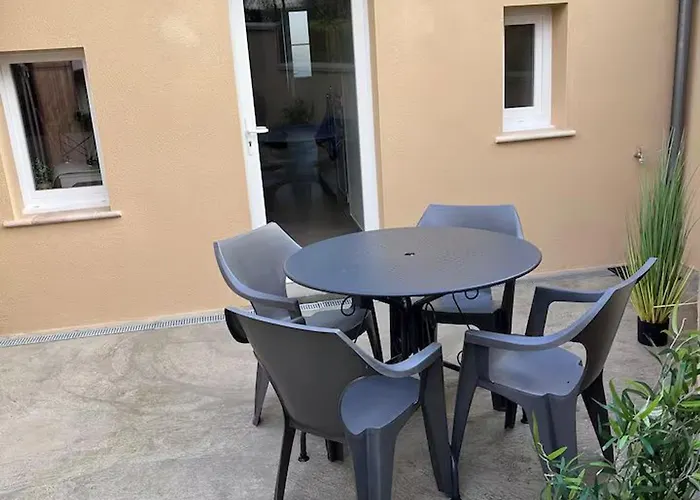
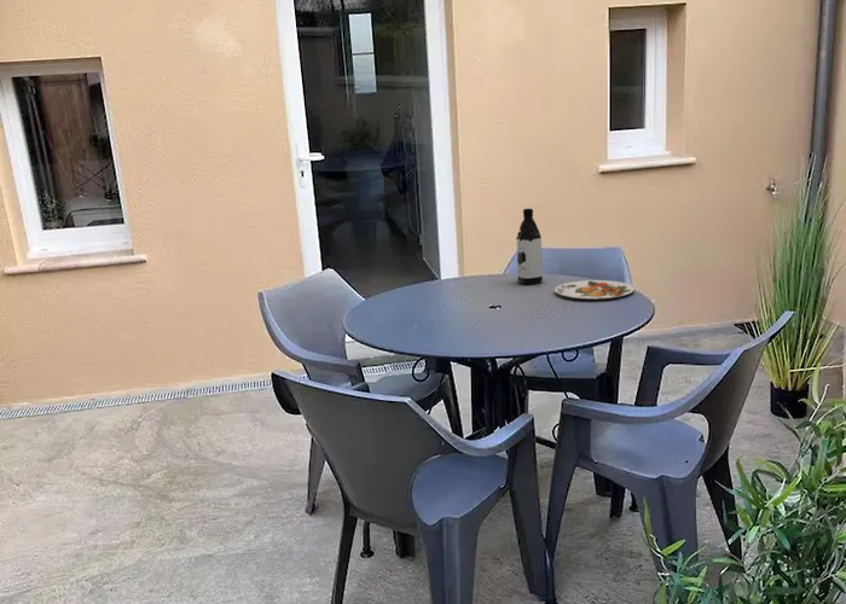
+ plate (593, 290)
+ water bottle (528, 245)
